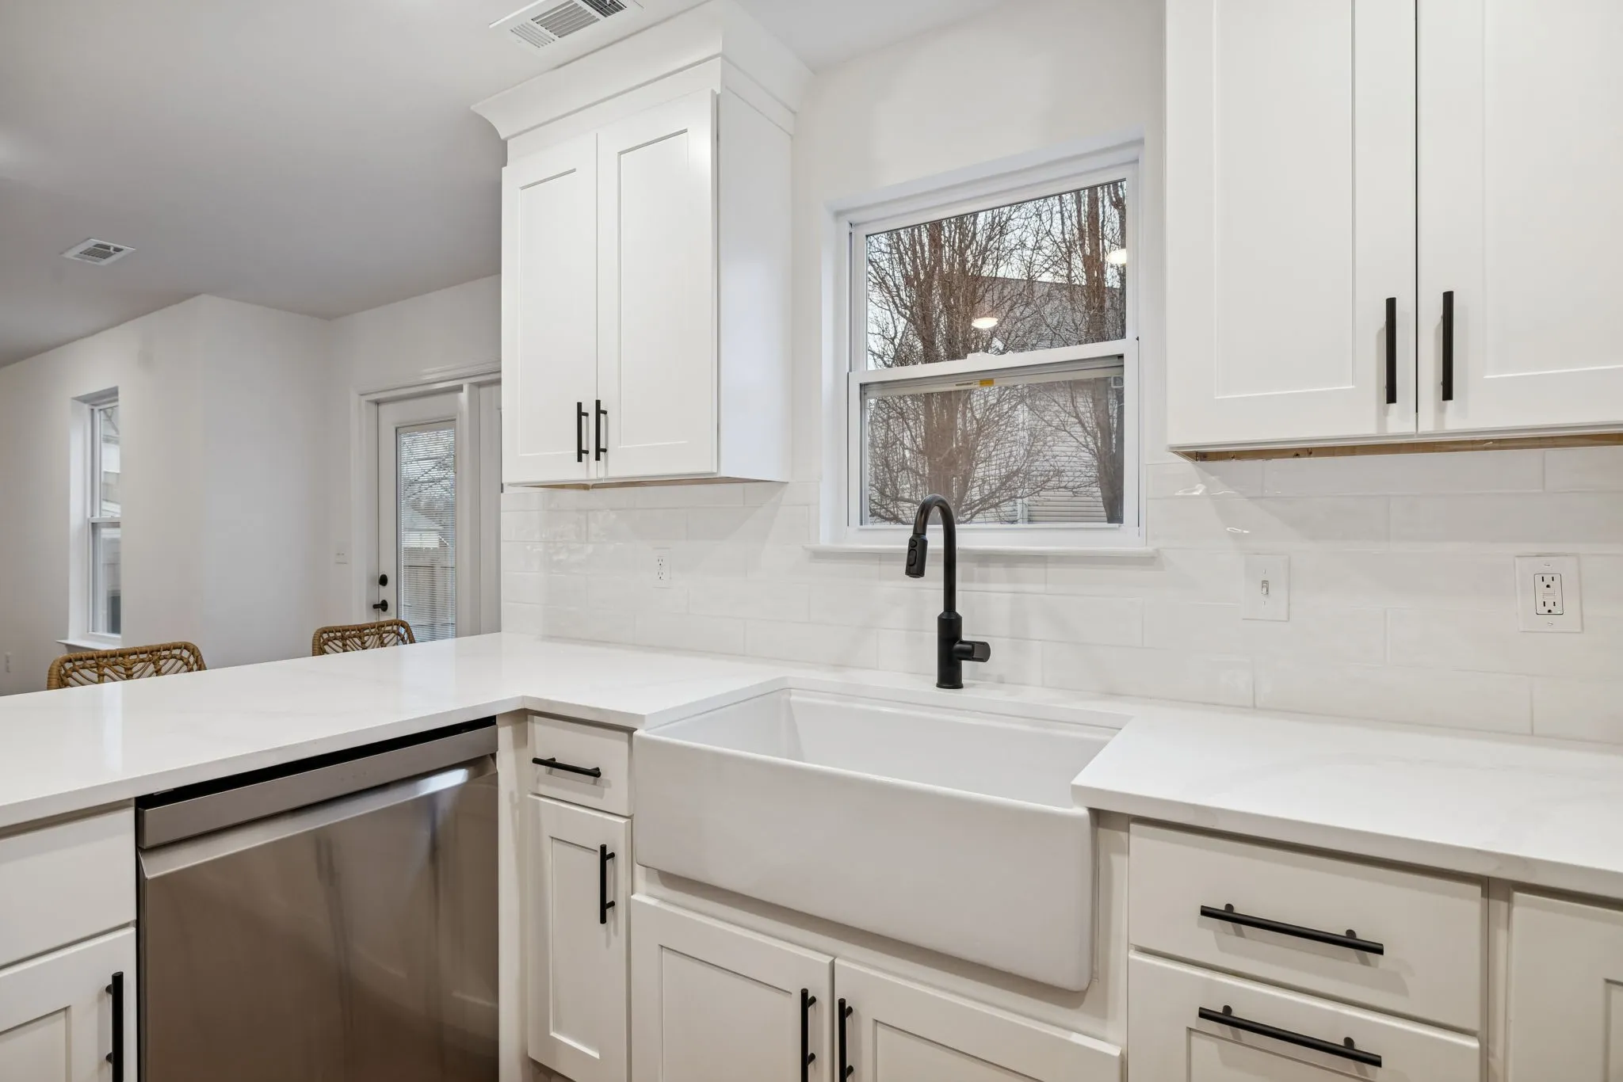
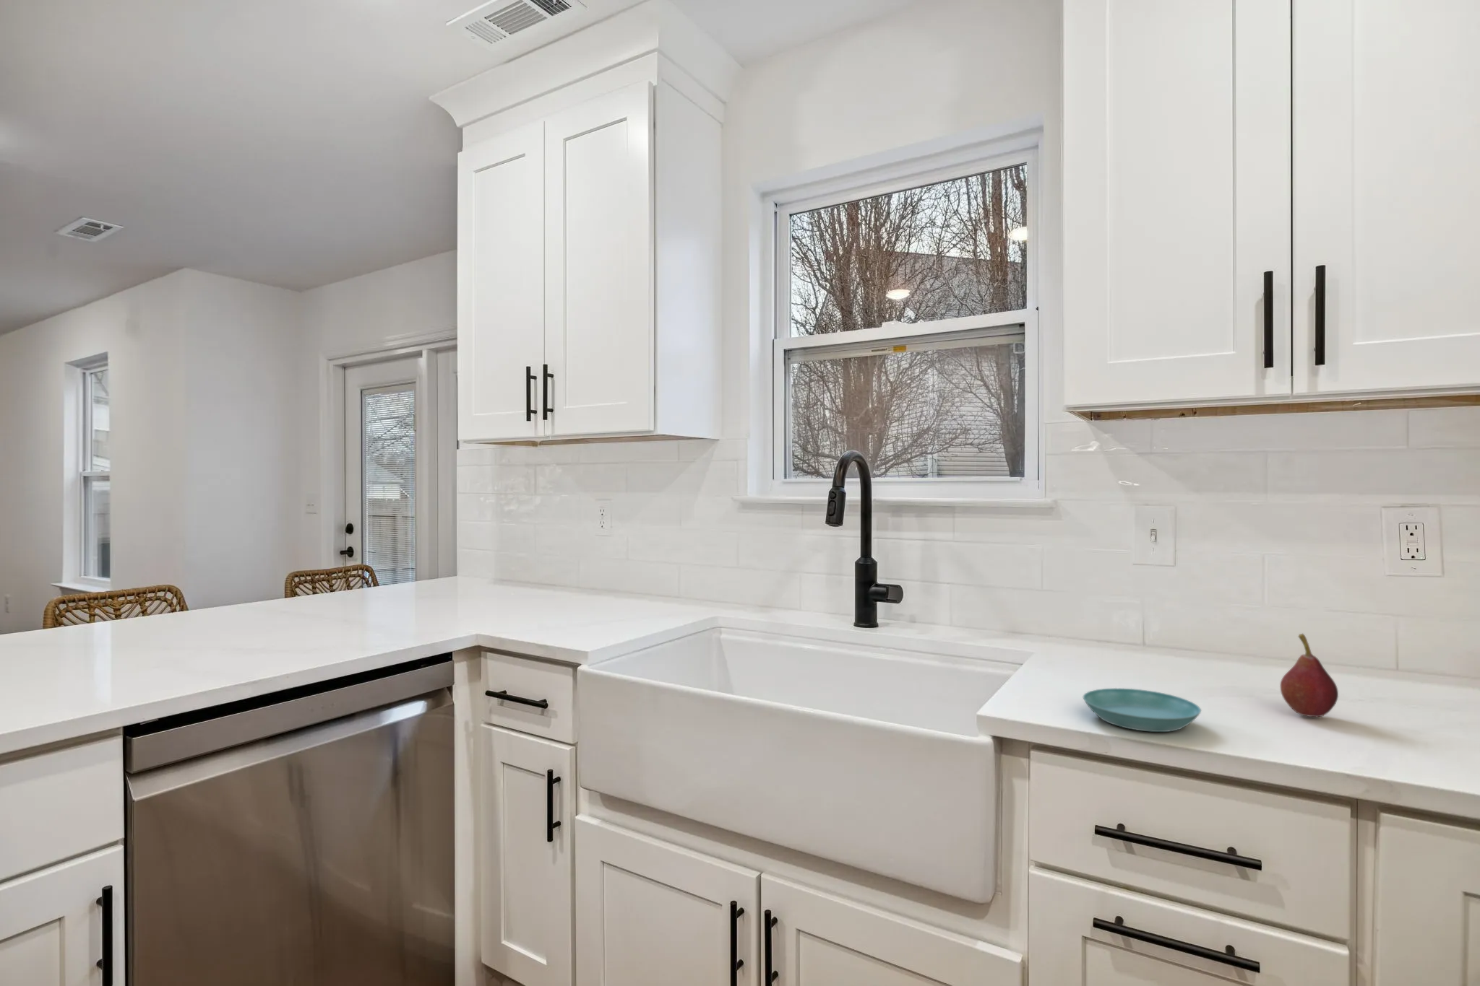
+ fruit (1308, 673)
+ saucer (1140, 711)
